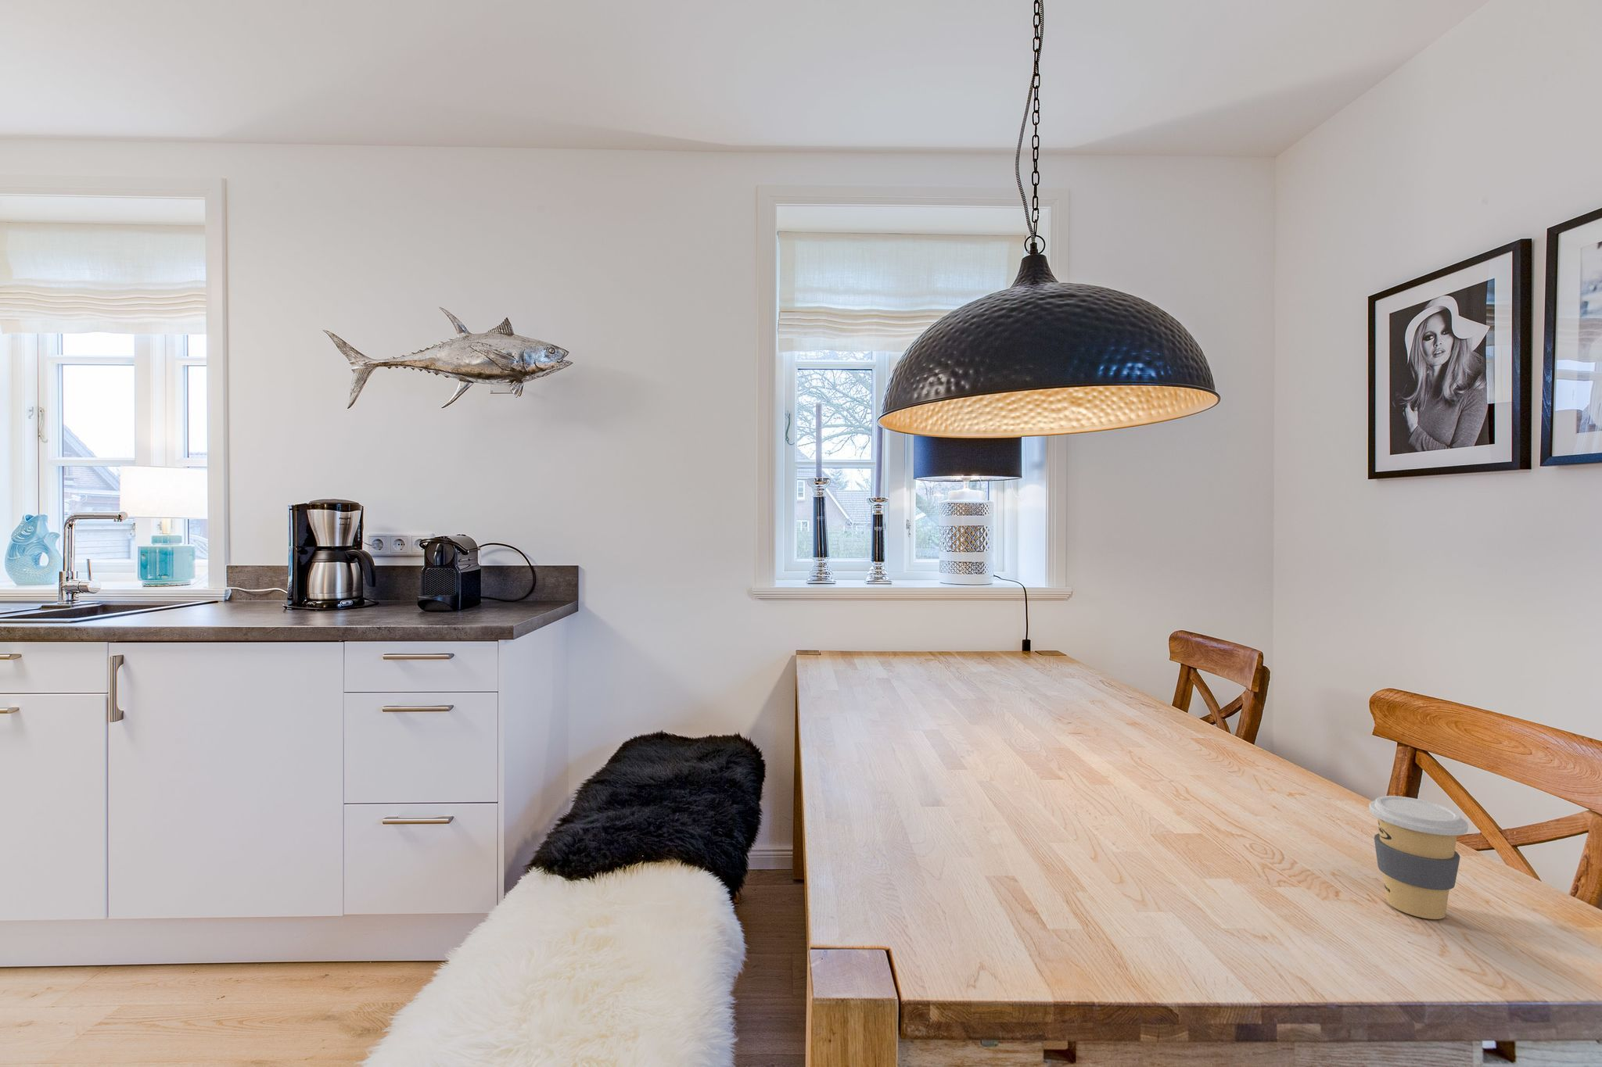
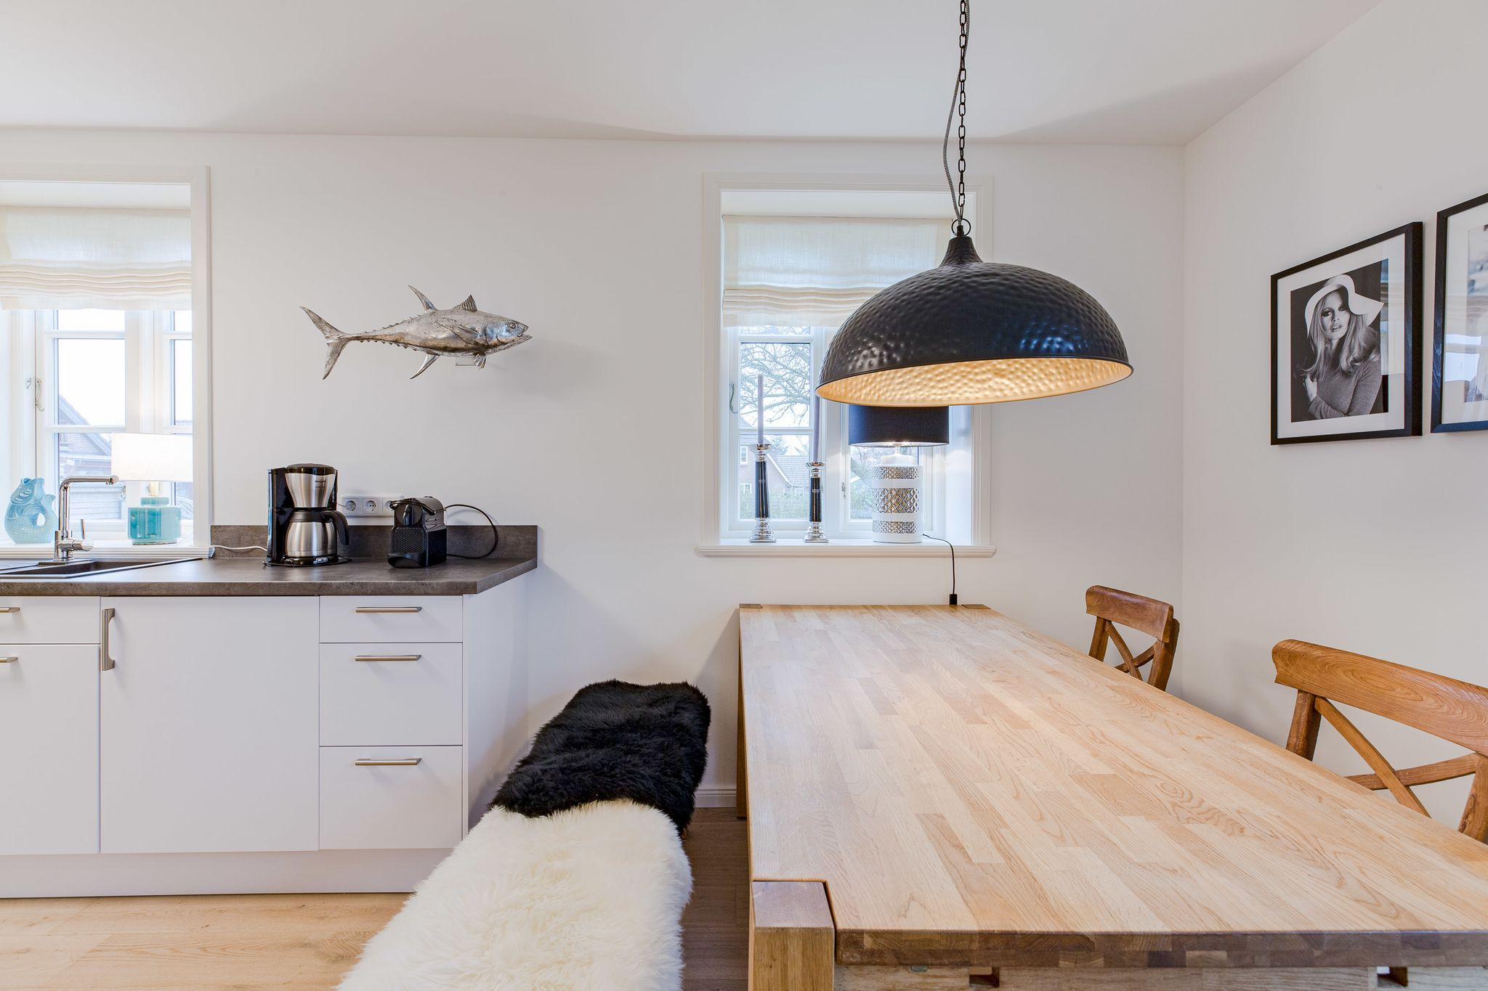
- coffee cup (1416, 856)
